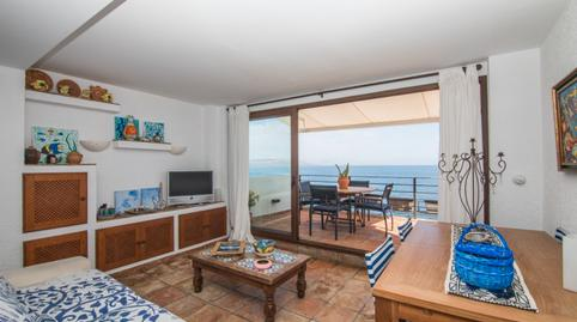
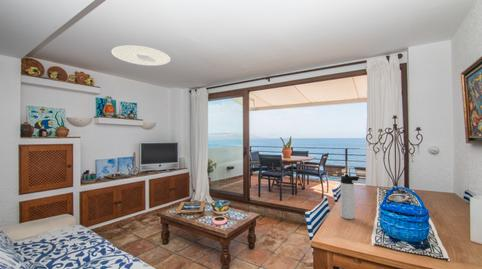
+ thermos bottle (350, 196)
+ ceiling light (142, 54)
